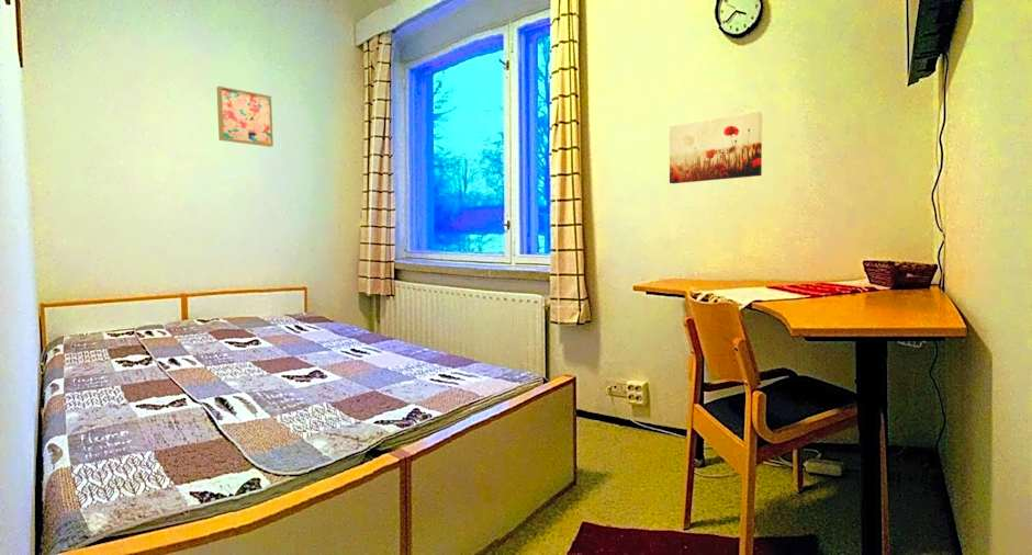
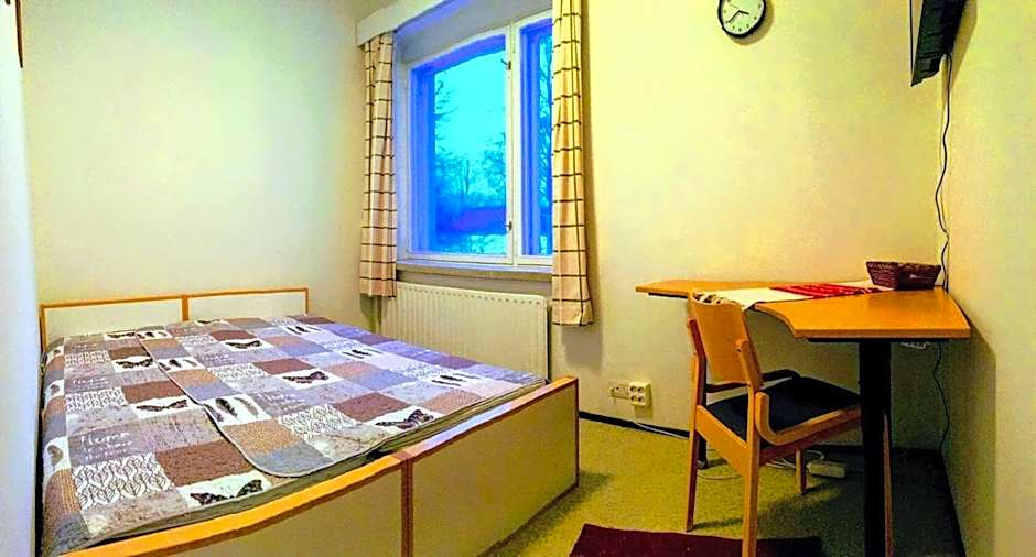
- wall art (713, 149)
- wall art (245, 117)
